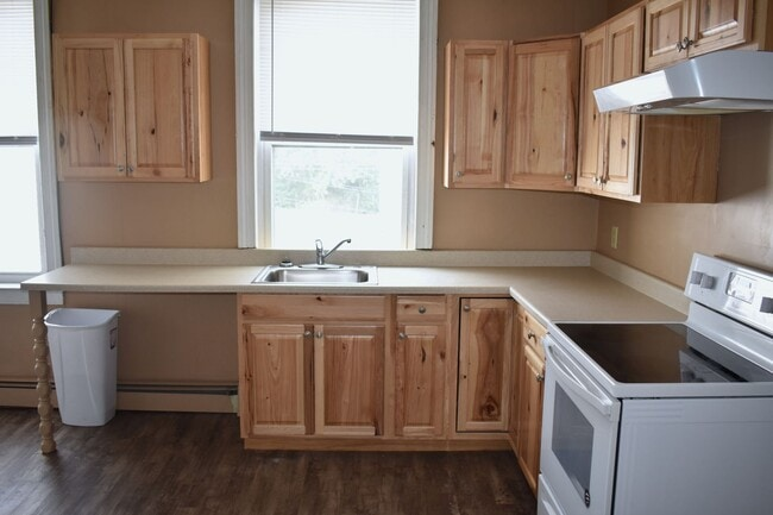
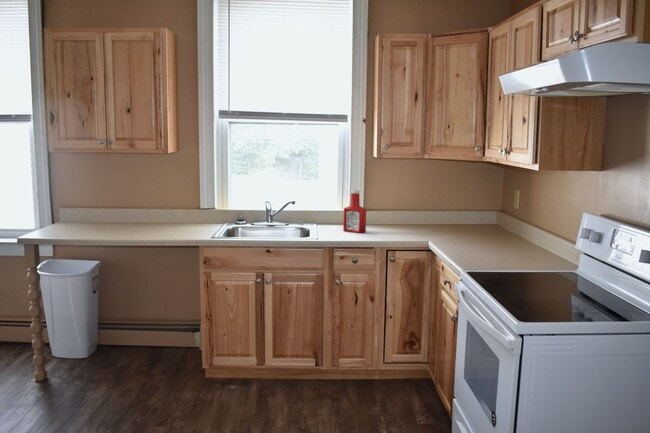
+ soap bottle (354, 210)
